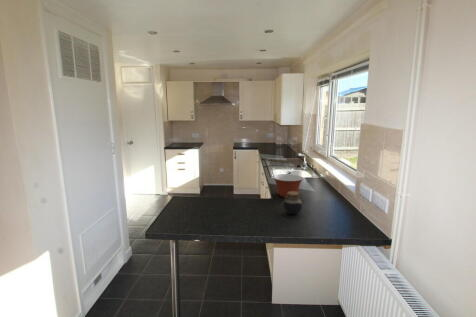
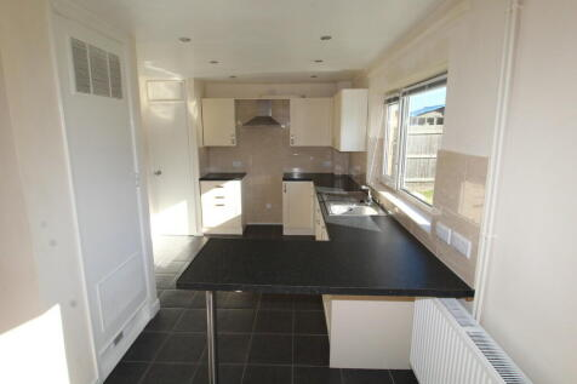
- mixing bowl (287, 186)
- jar (291, 203)
